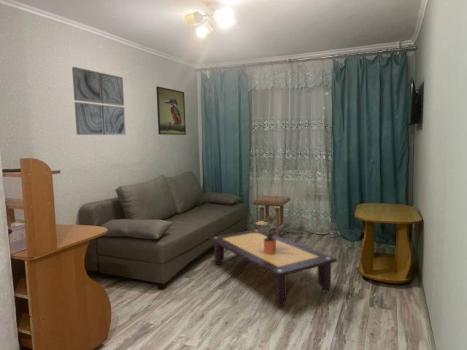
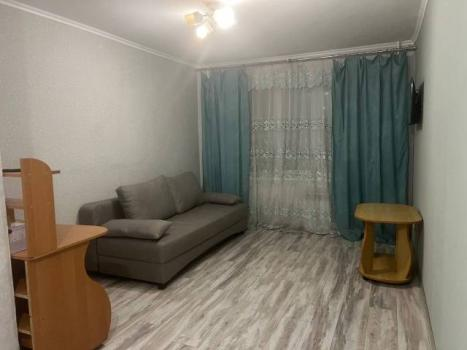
- side table (268, 215)
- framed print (172, 112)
- potted plant (270, 231)
- coffee table (266, 261)
- wall art (102, 103)
